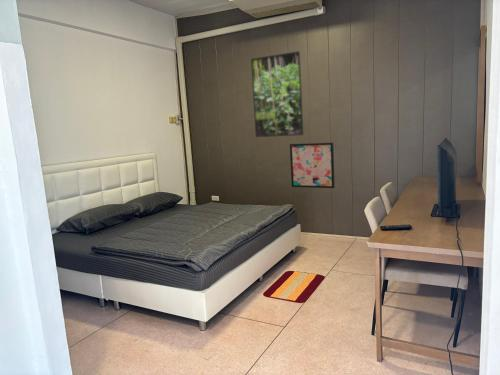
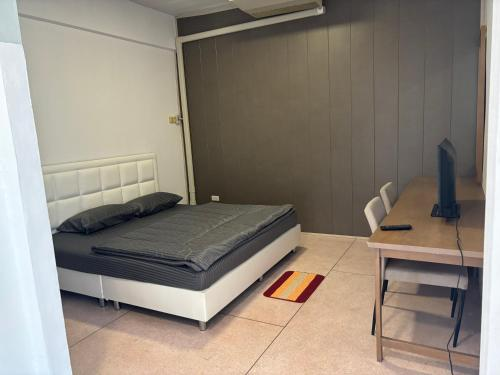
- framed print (276, 96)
- wall art (311, 165)
